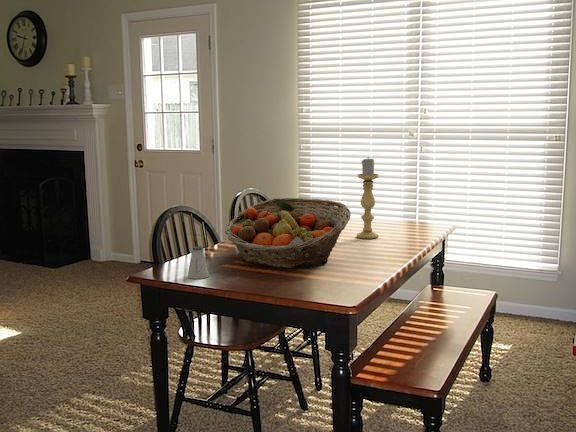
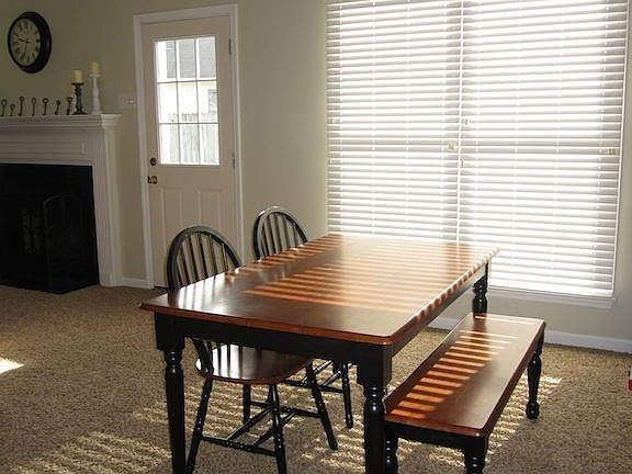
- saltshaker (198, 261)
- candle holder (367, 197)
- fruit basket (287, 231)
